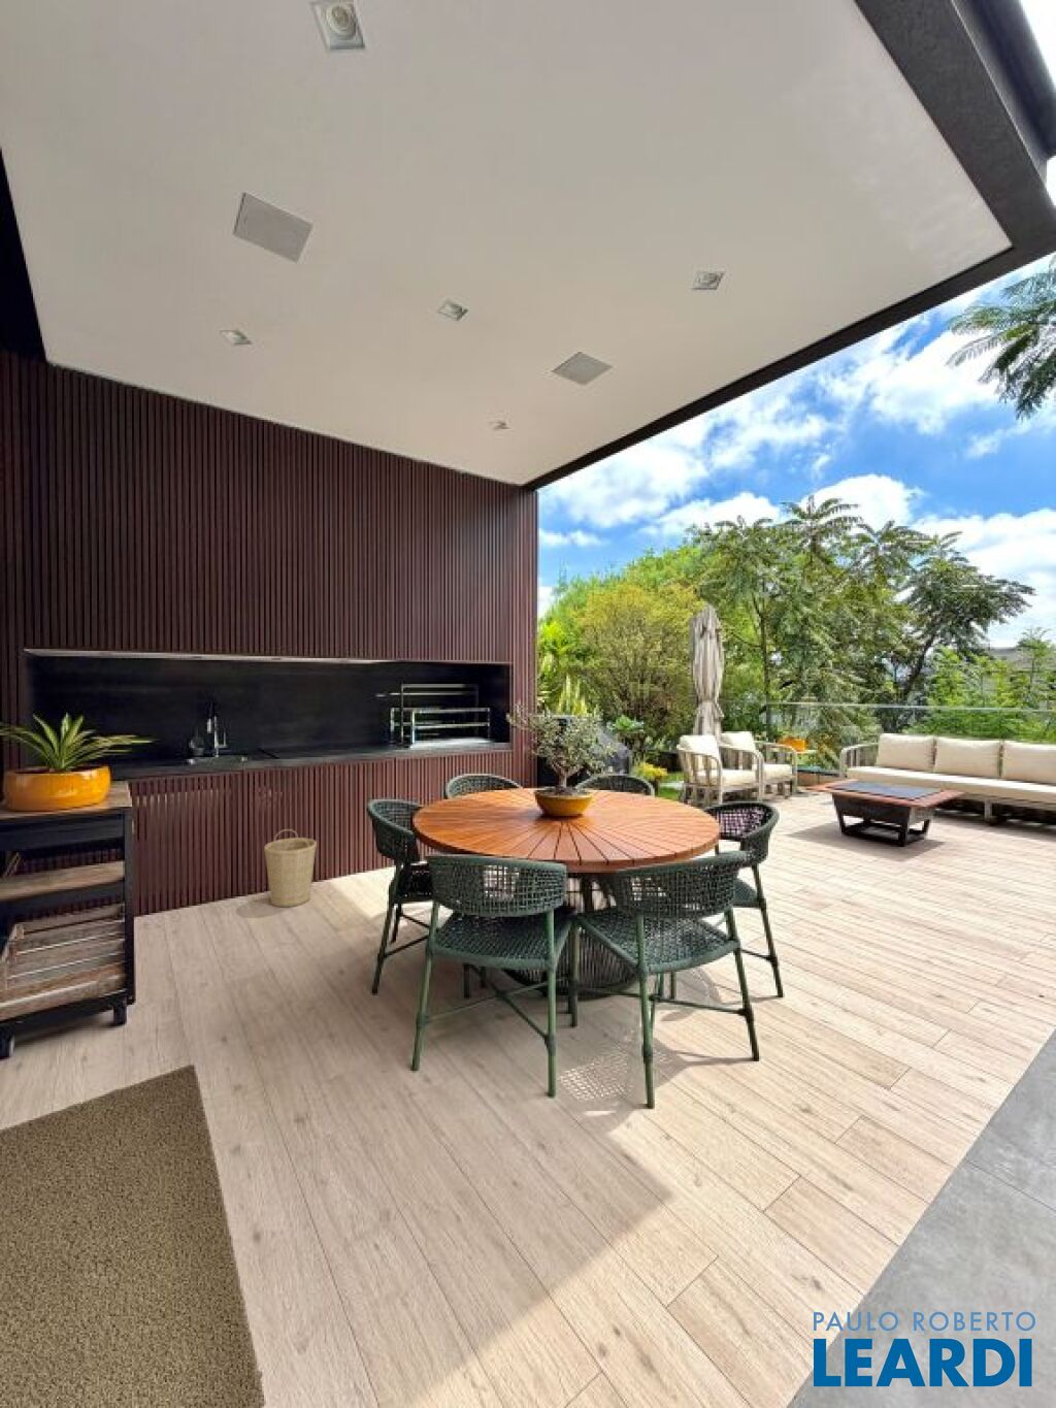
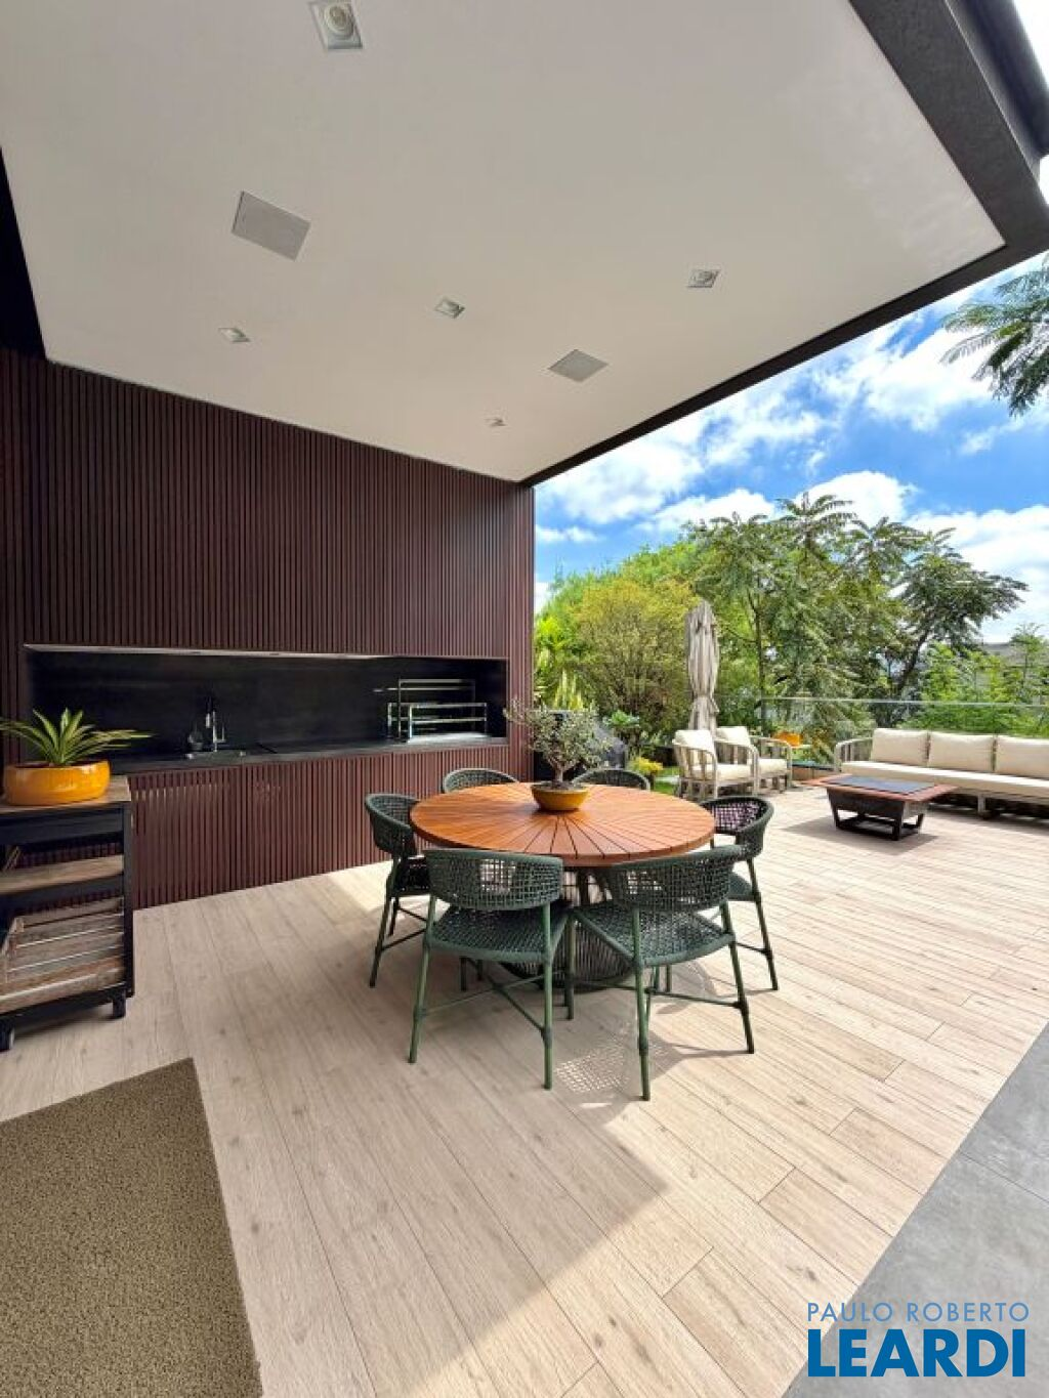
- basket (291, 867)
